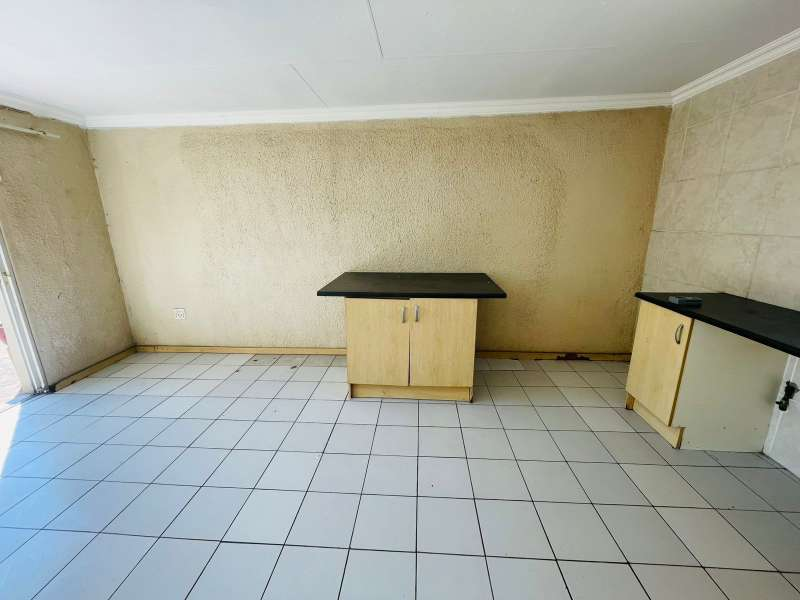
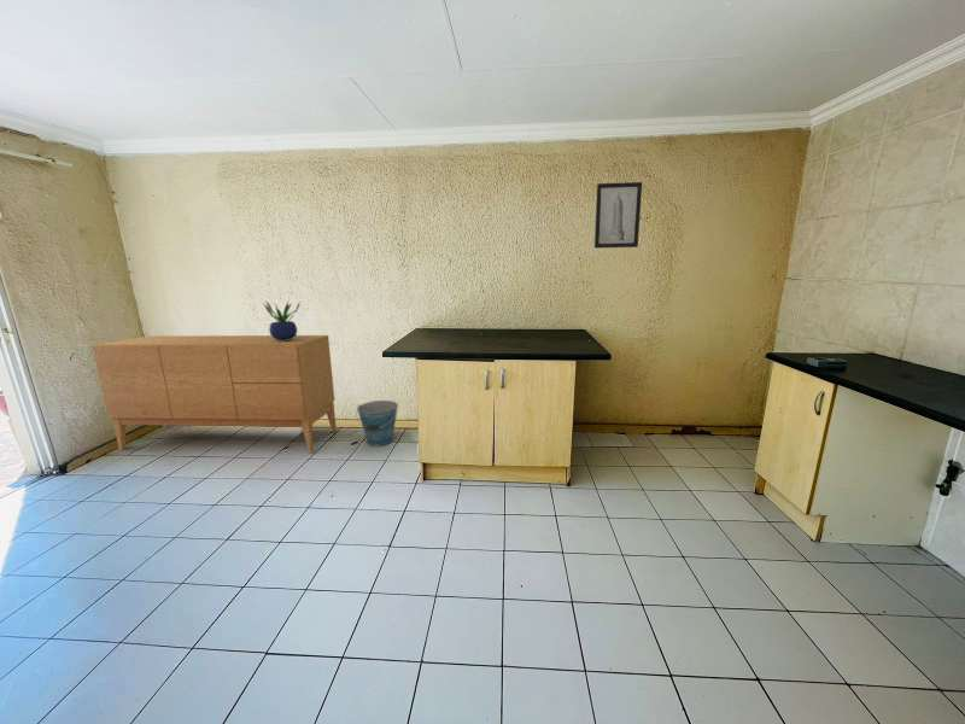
+ wall art (618, 215)
+ potted plant (281, 319)
+ sideboard (224, 391)
+ bucket (379, 422)
